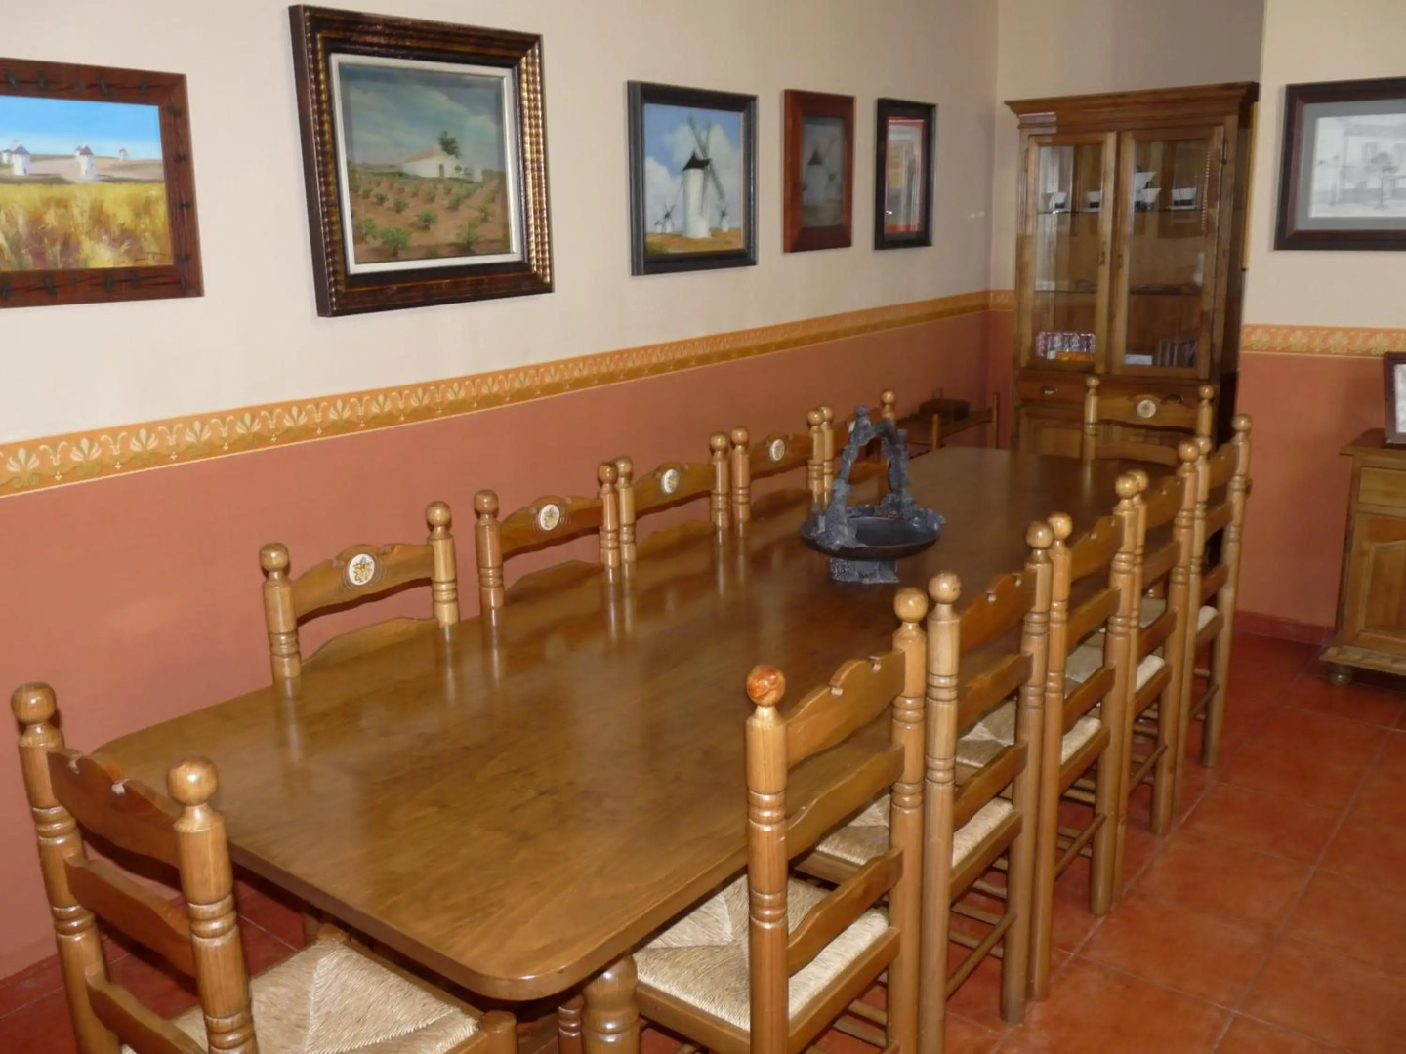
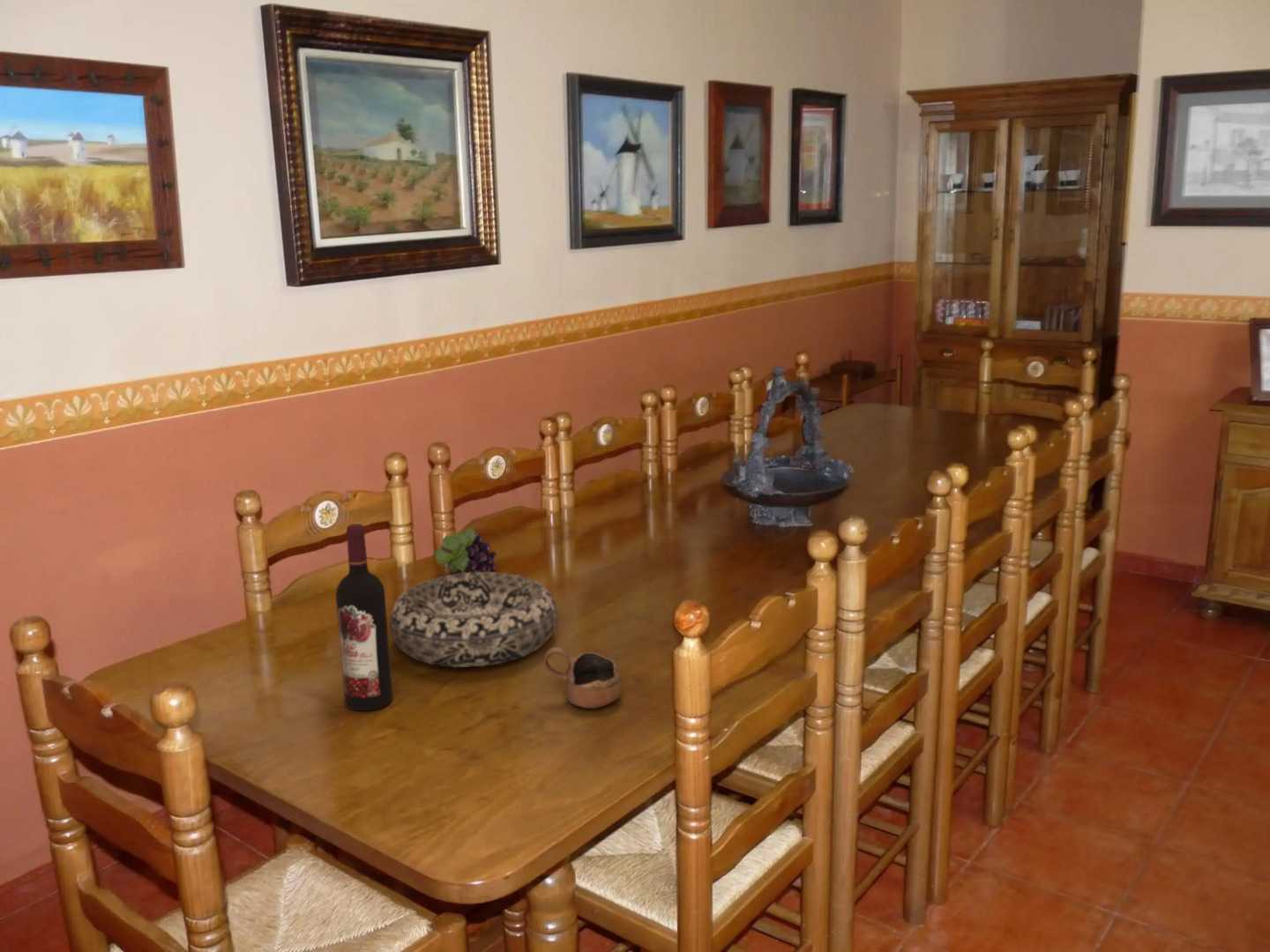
+ wine bottle (362, 614)
+ fruit (465, 550)
+ cup (586, 673)
+ decorative bowl (474, 618)
